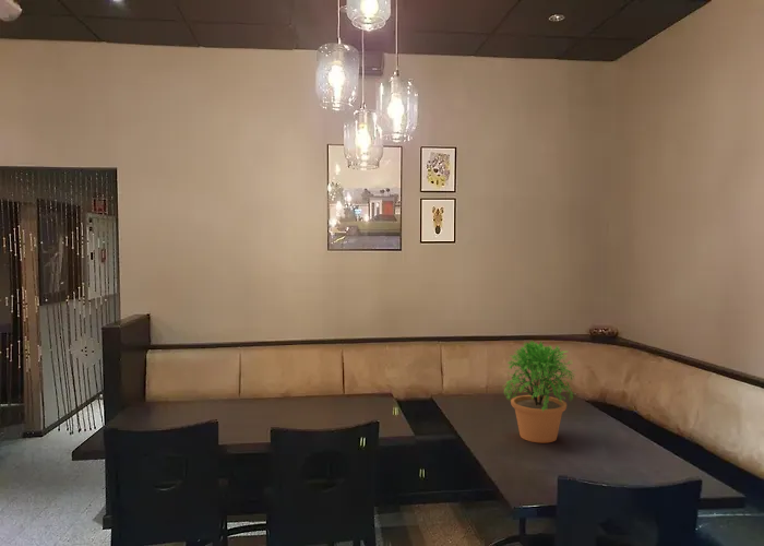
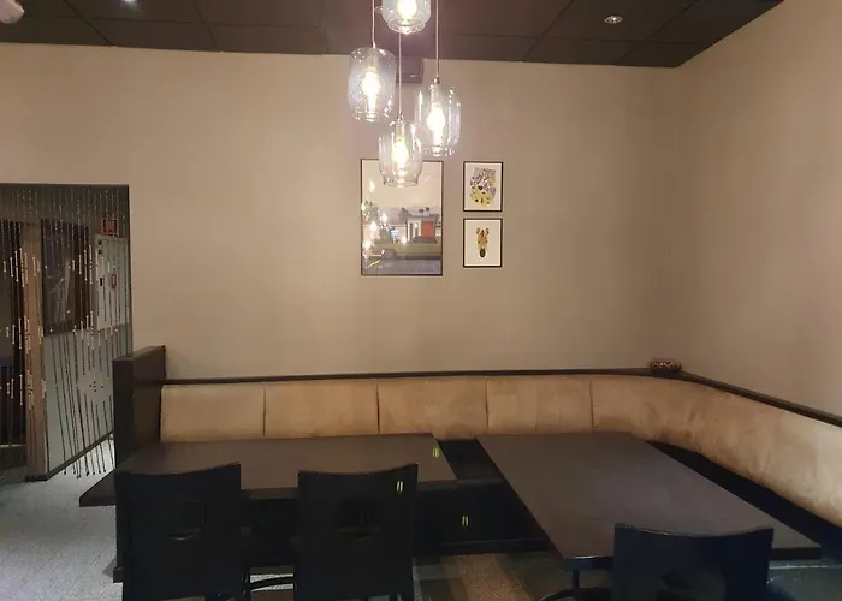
- potted plant (537, 387)
